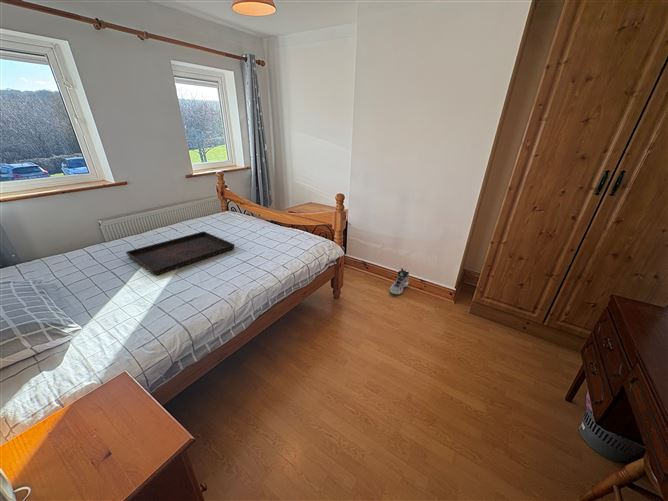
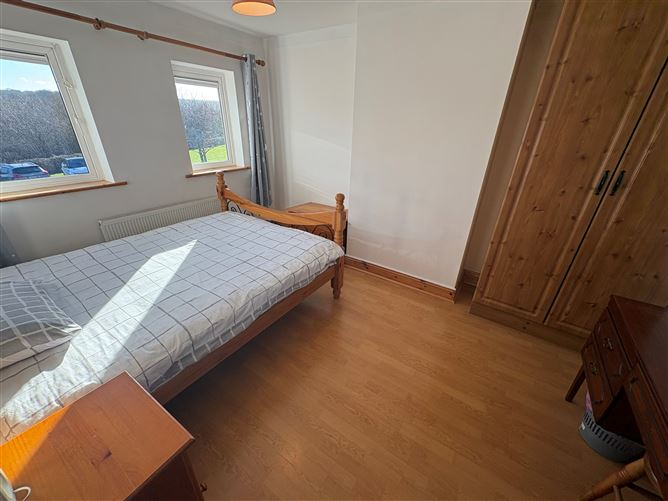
- serving tray (183, 250)
- sneaker (400, 279)
